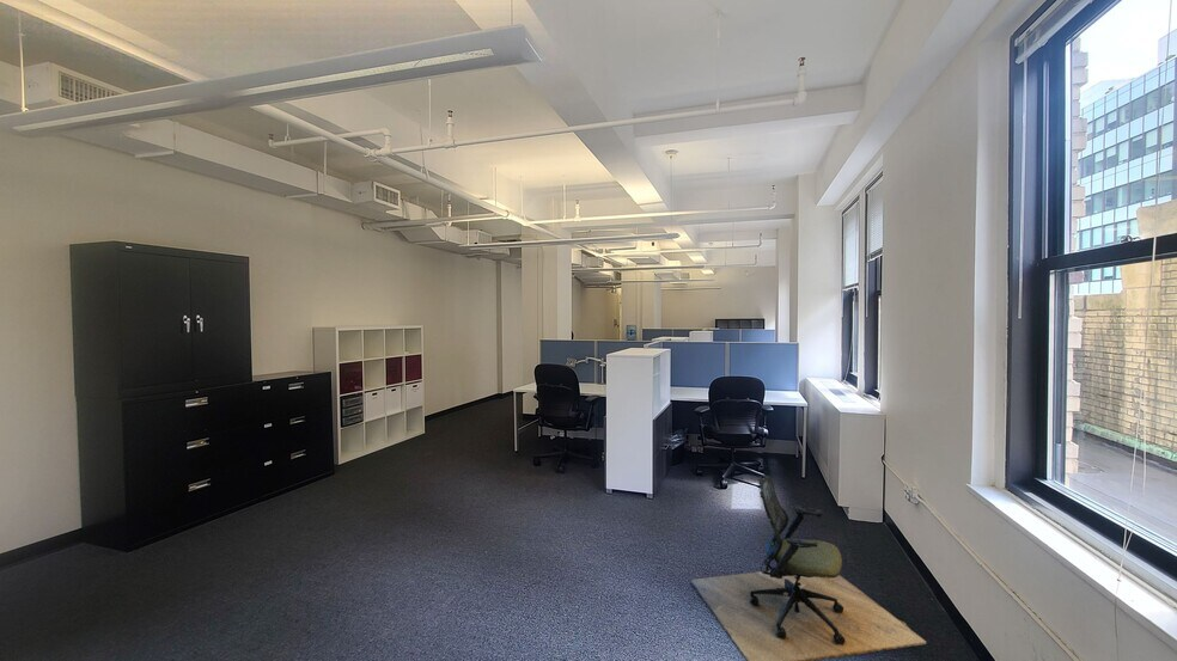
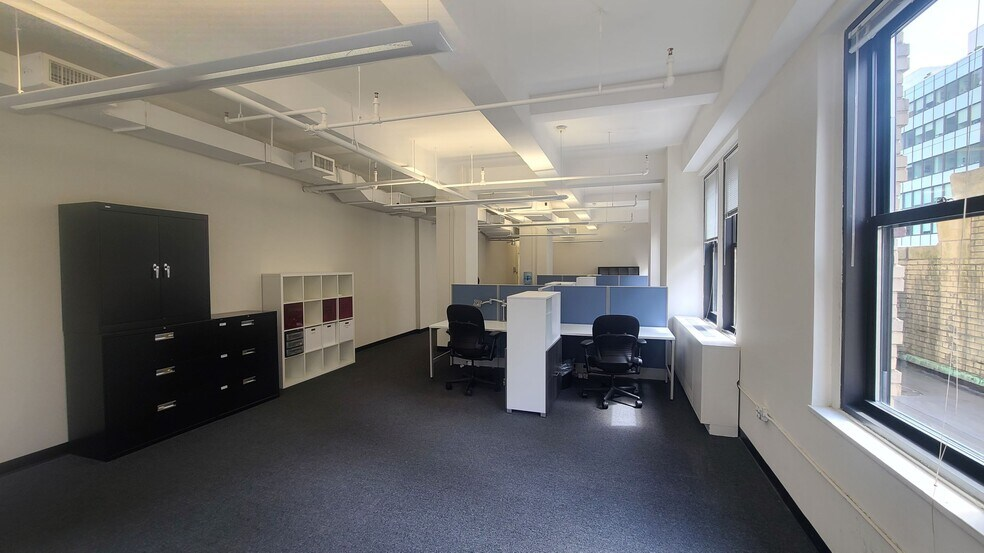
- office chair (795, 544)
